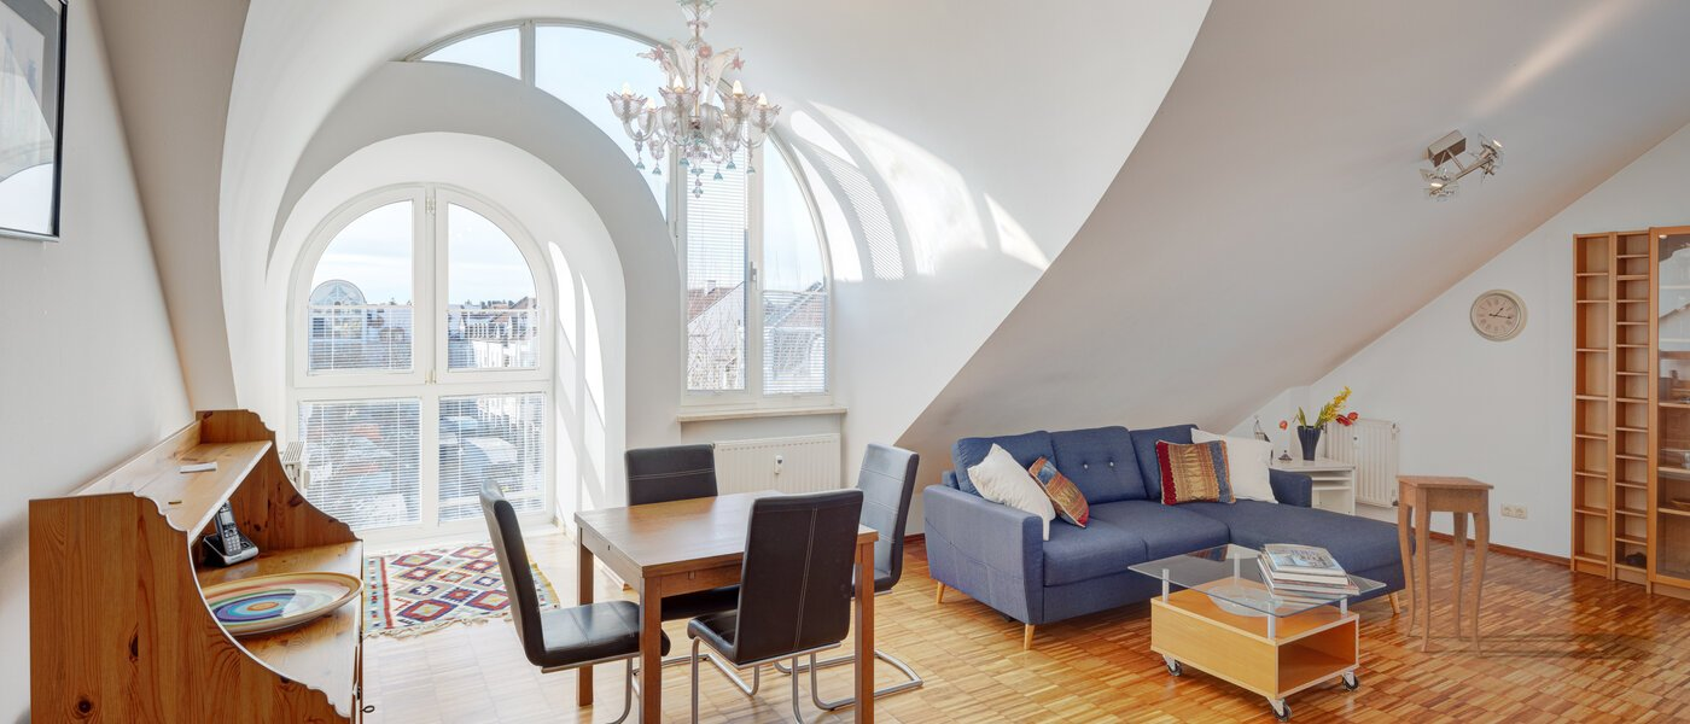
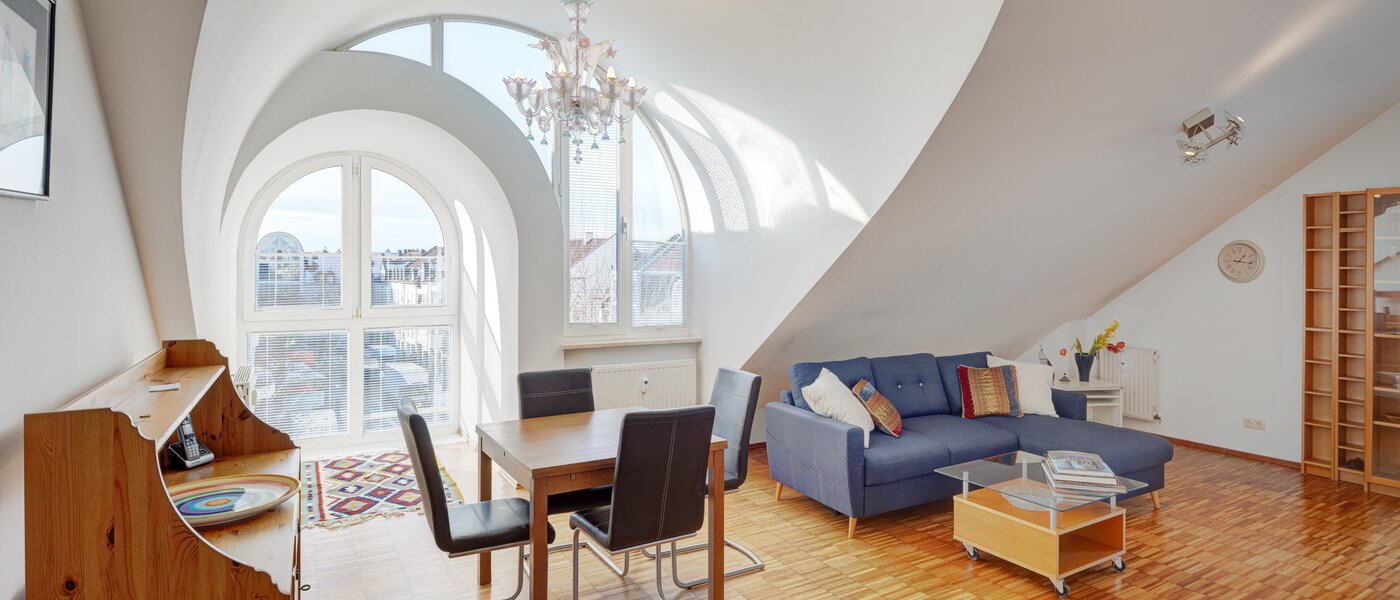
- side table (1453, 562)
